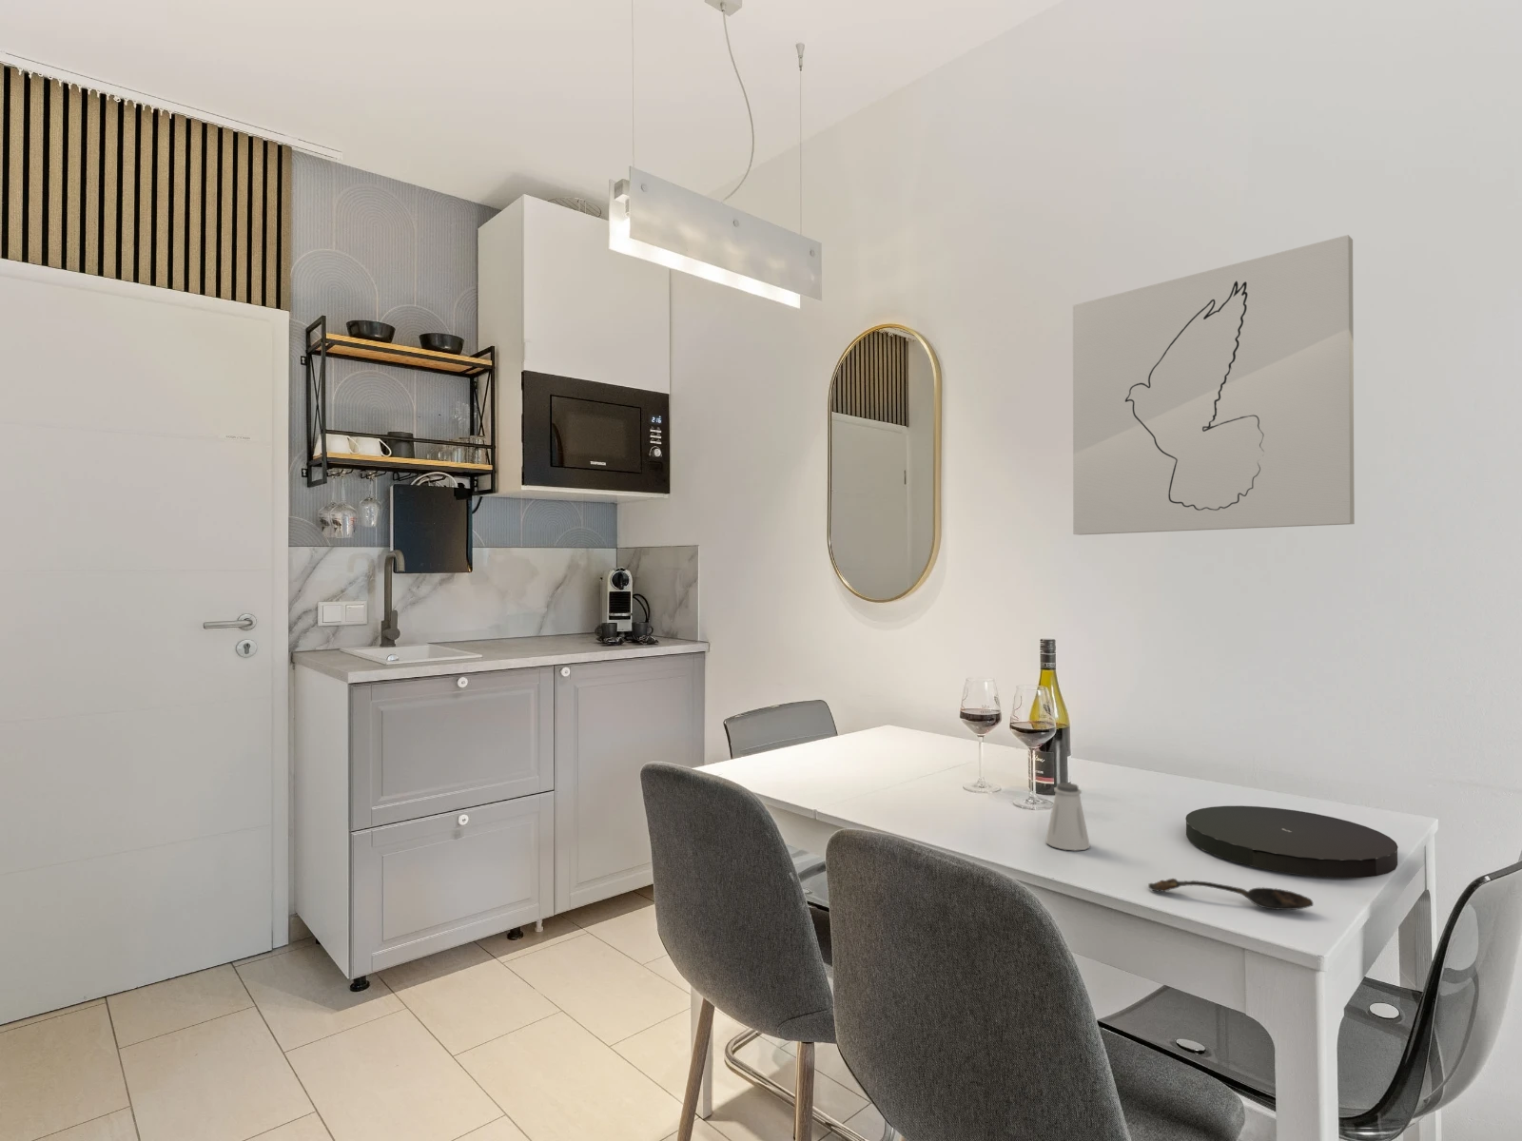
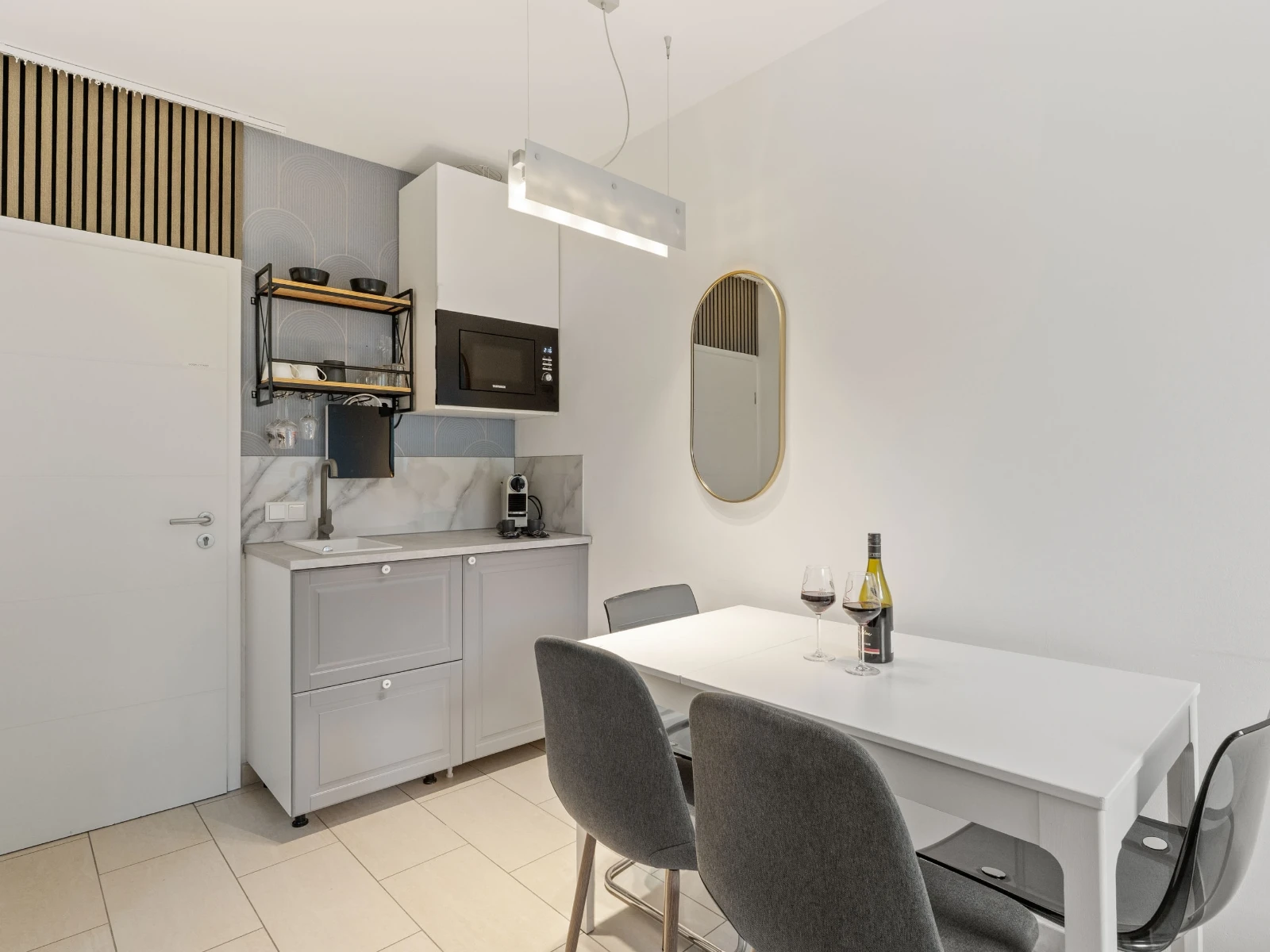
- wall art (1197, 403)
- spoon (1227, 891)
- plate (1285, 838)
- saltshaker (1068, 814)
